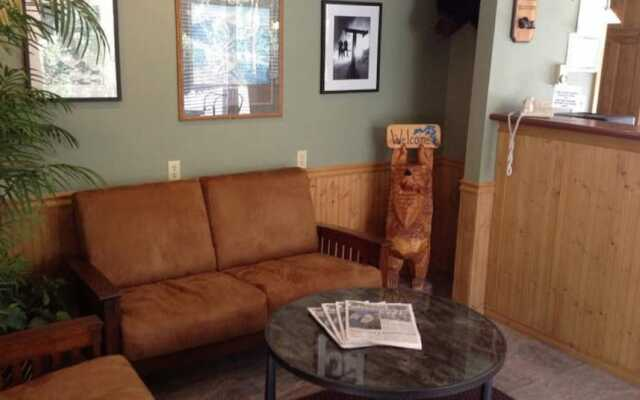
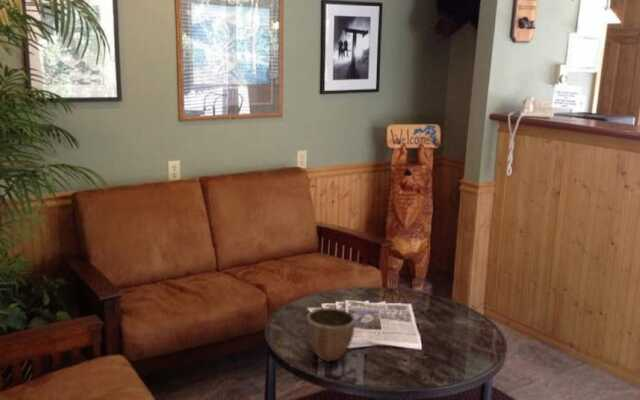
+ decorative bowl (330, 337)
